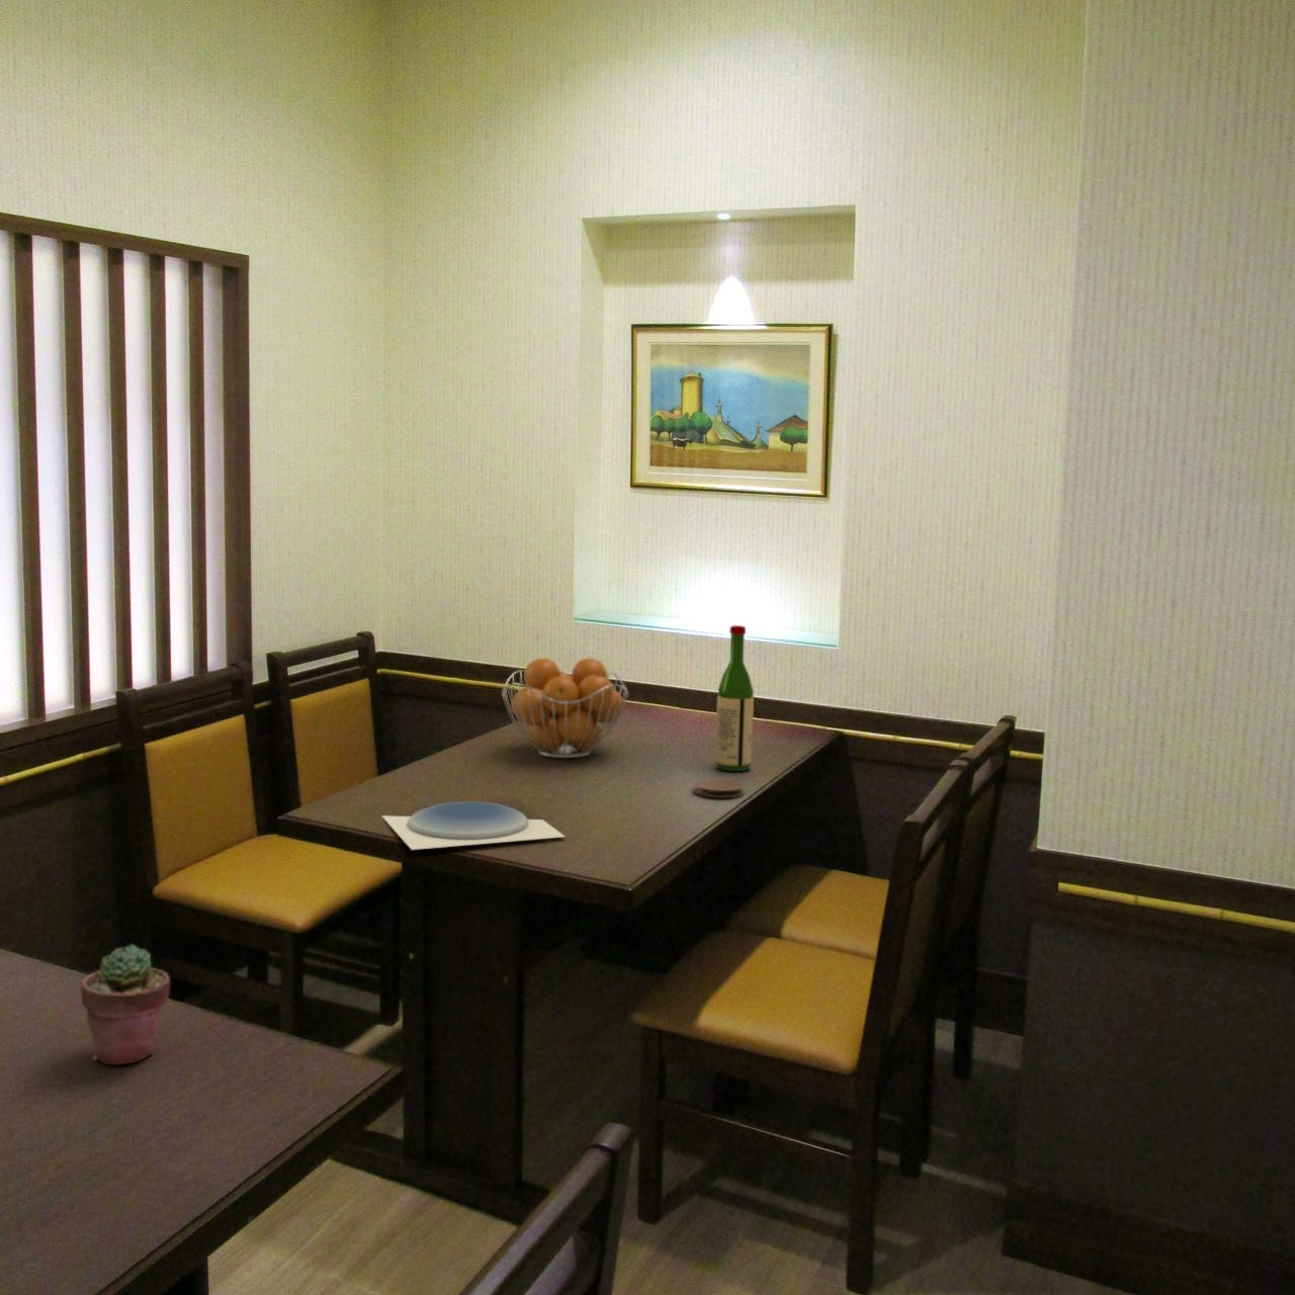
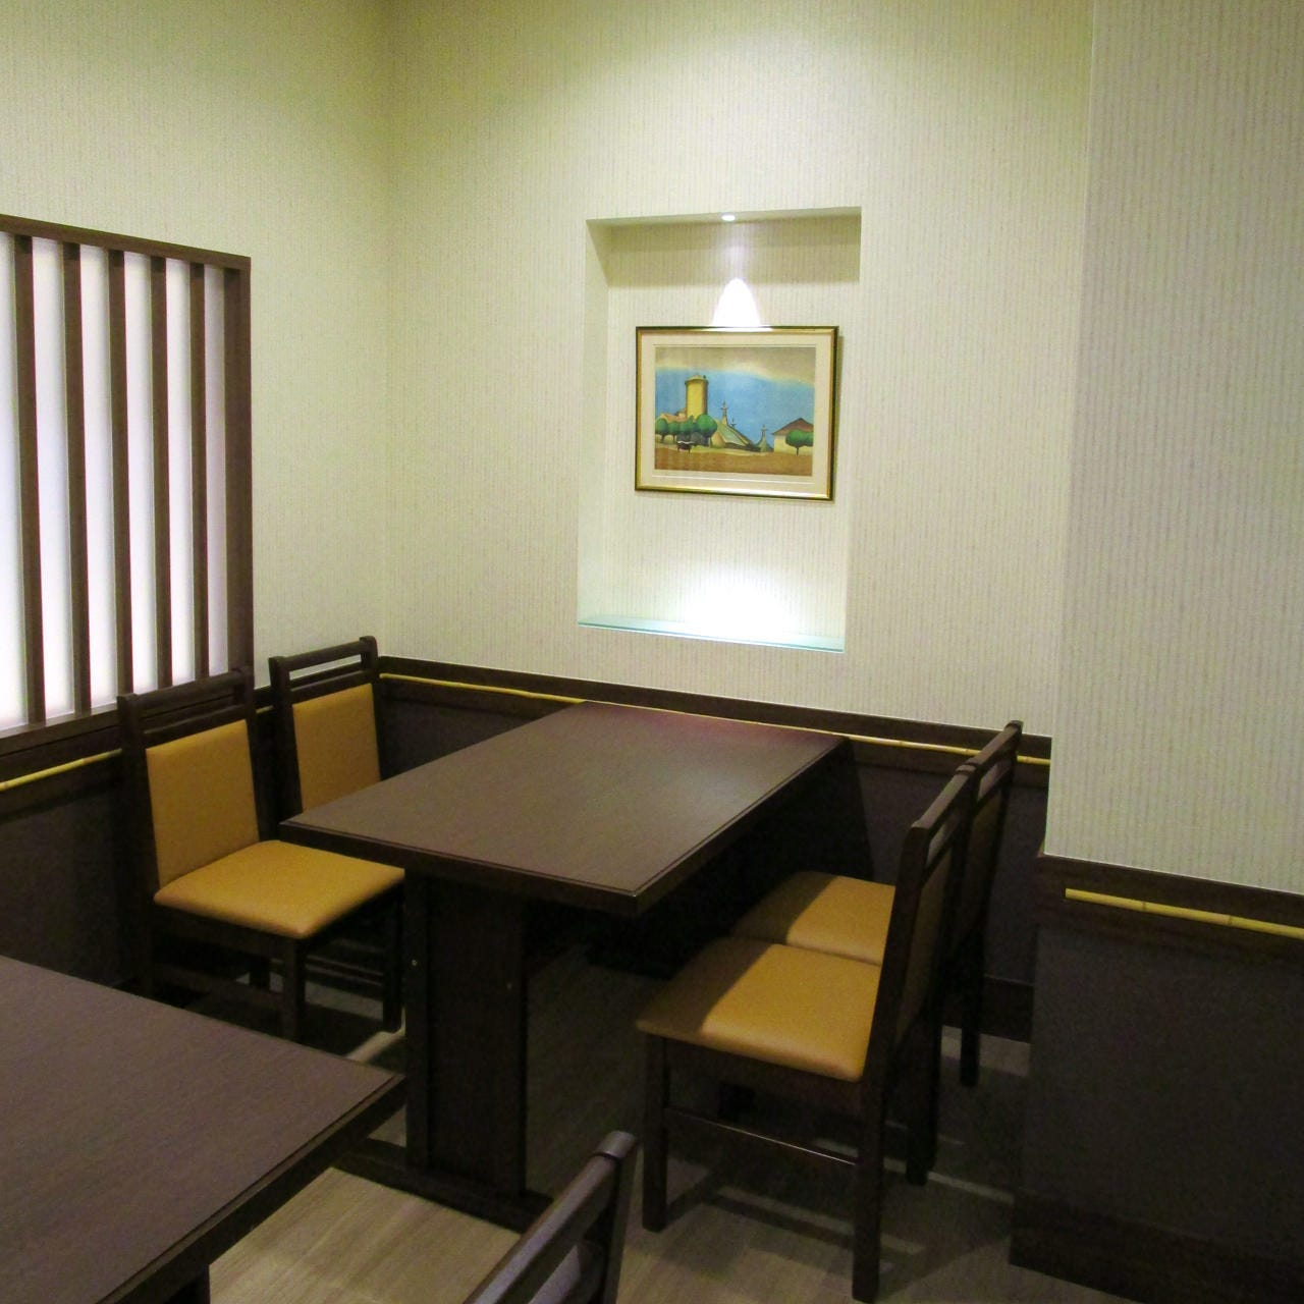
- wine bottle (734, 697)
- coaster (719, 787)
- fruit basket (564, 706)
- potted succulent (126, 1001)
- plate (468, 816)
